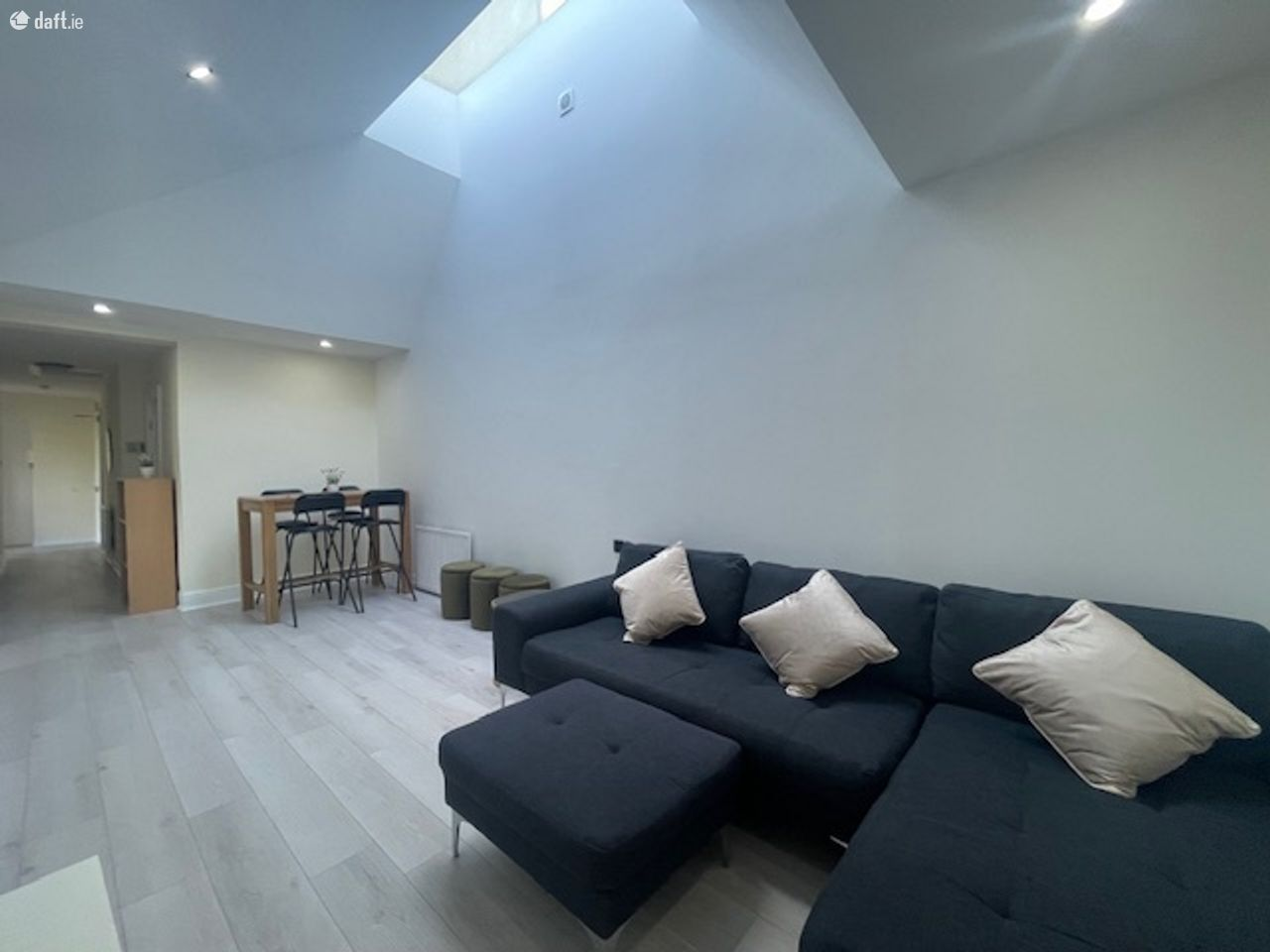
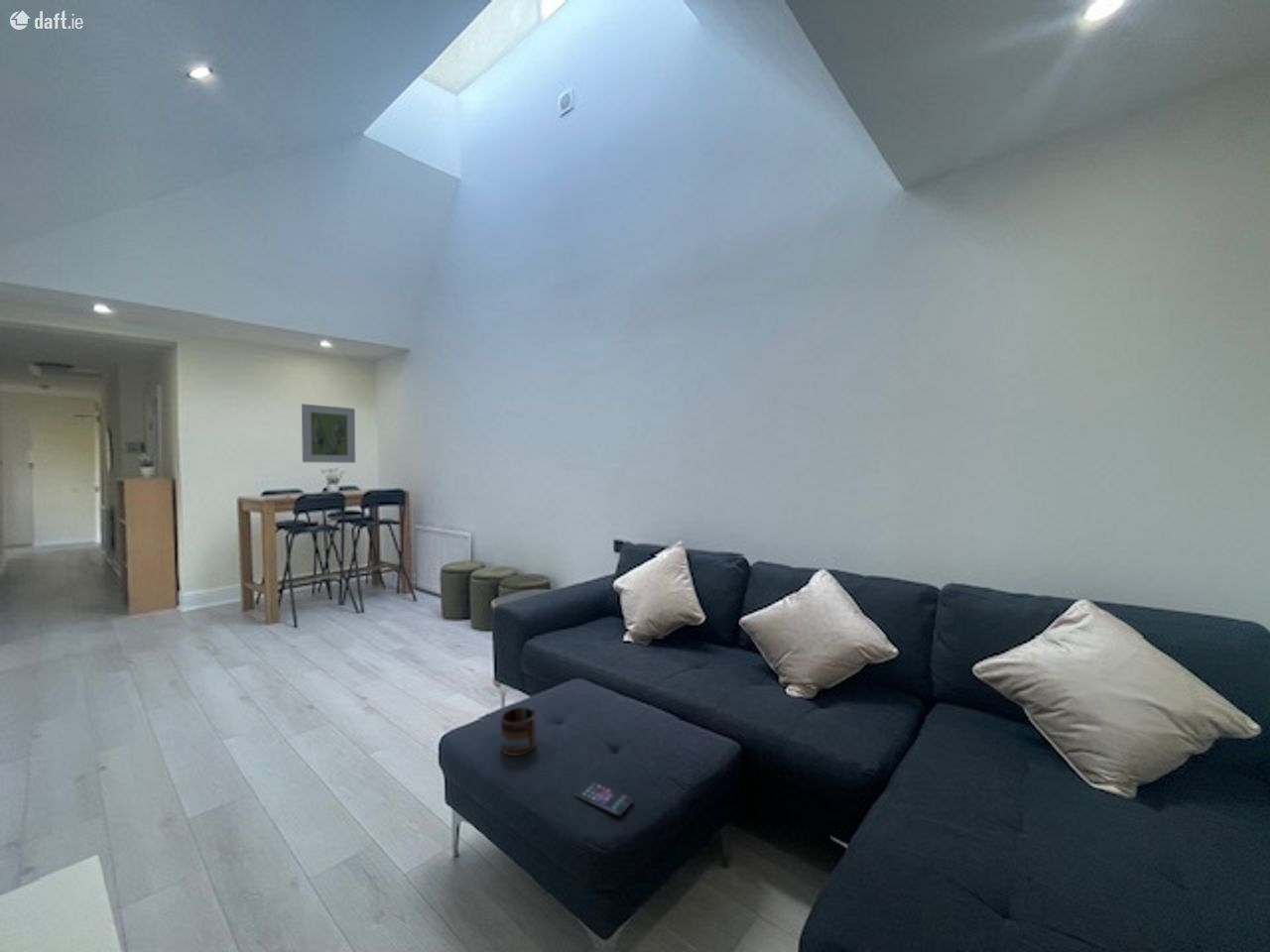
+ smartphone (603, 796)
+ mug (518, 728)
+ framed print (329, 434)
